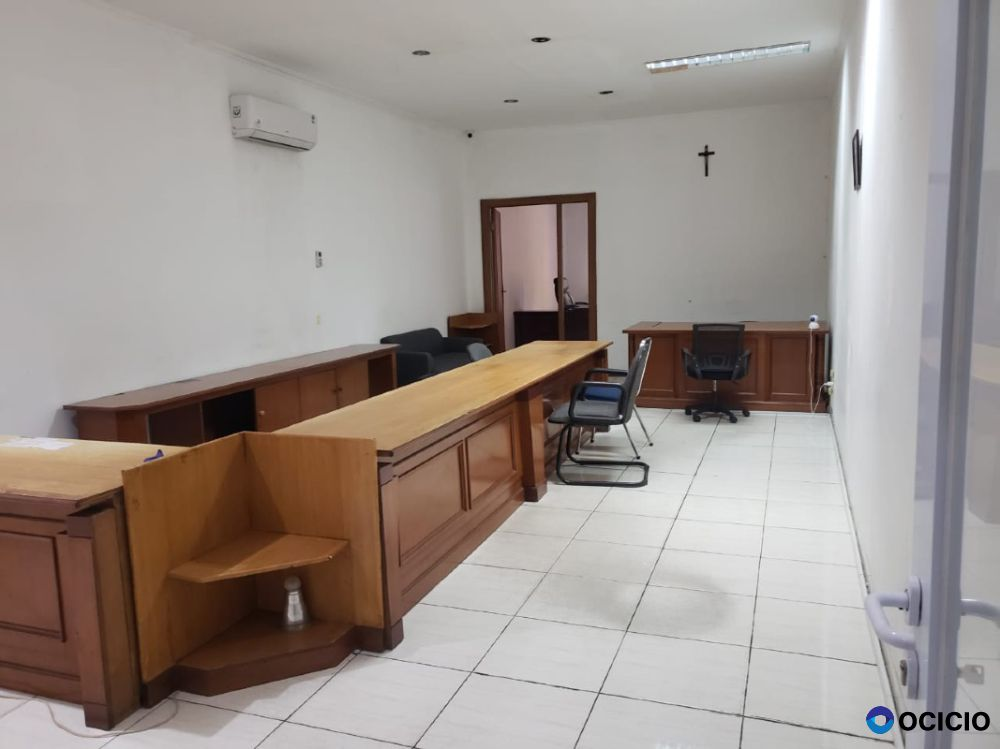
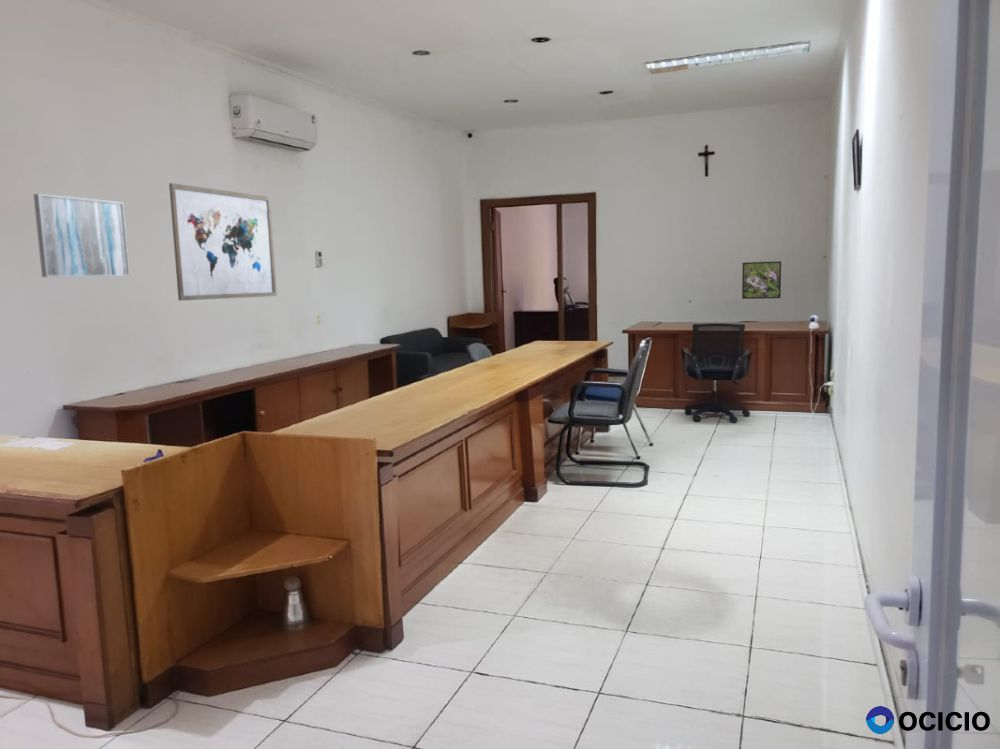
+ wall art (84, 237)
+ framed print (761, 280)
+ wall art (227, 244)
